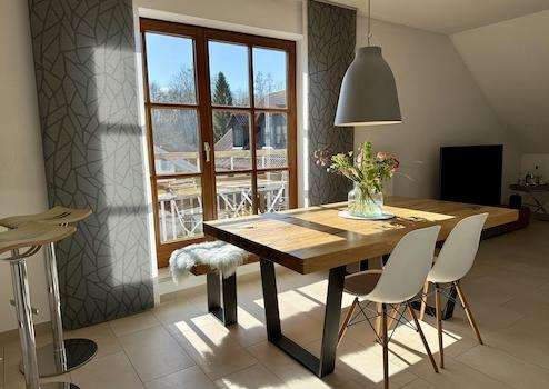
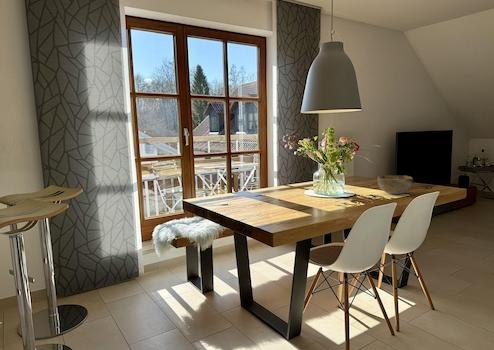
+ decorative bowl (394, 185)
